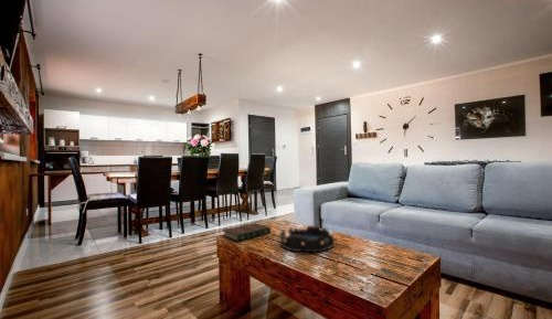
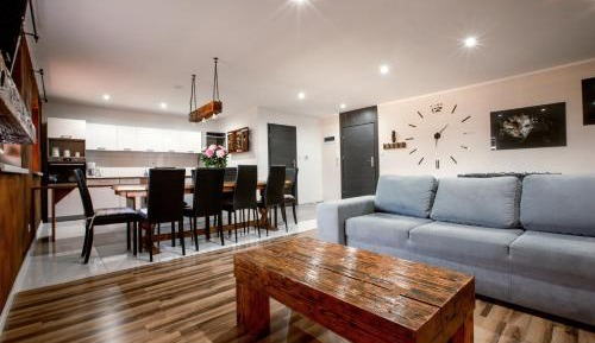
- book (246, 231)
- decorative bowl (306, 236)
